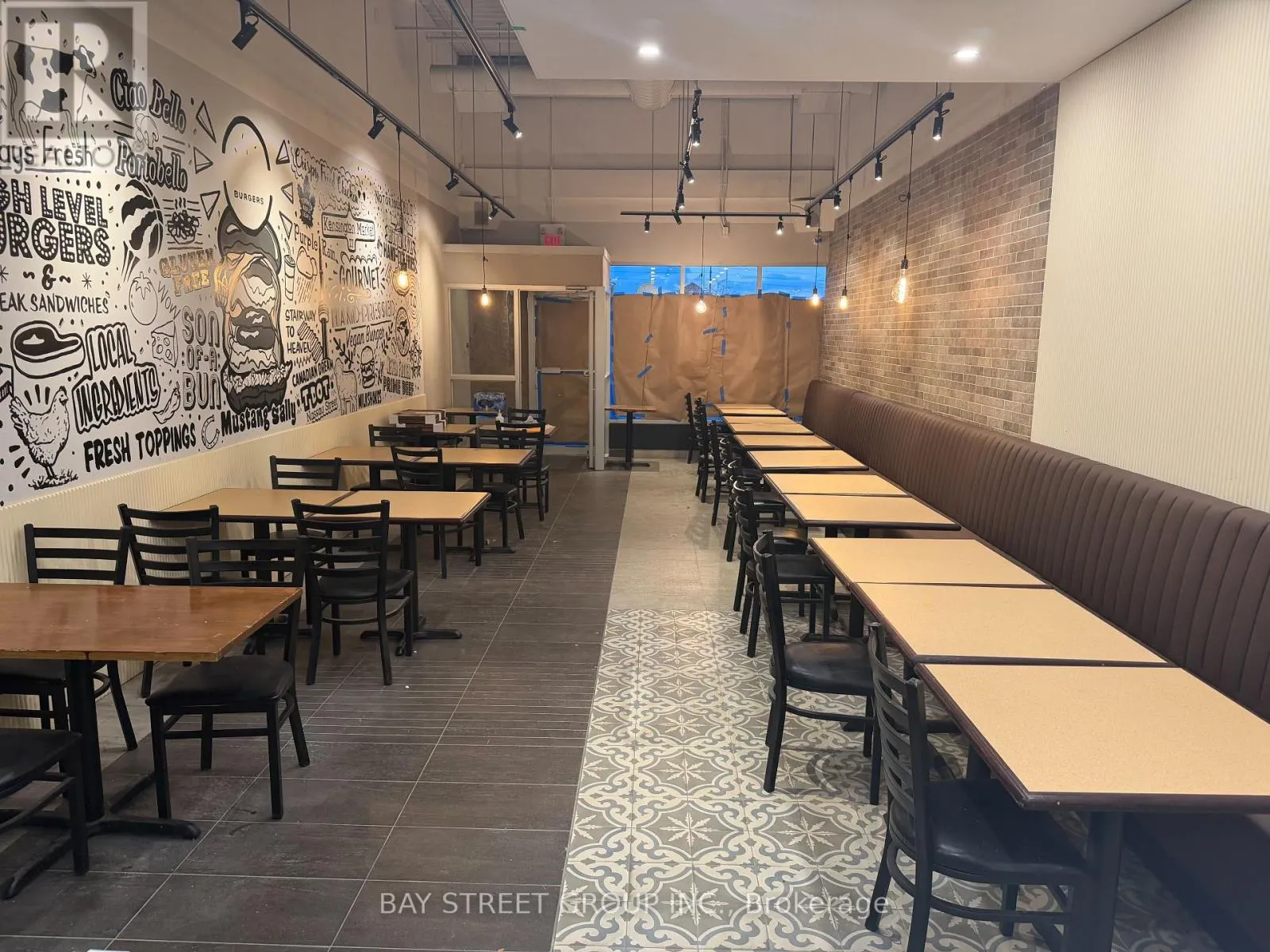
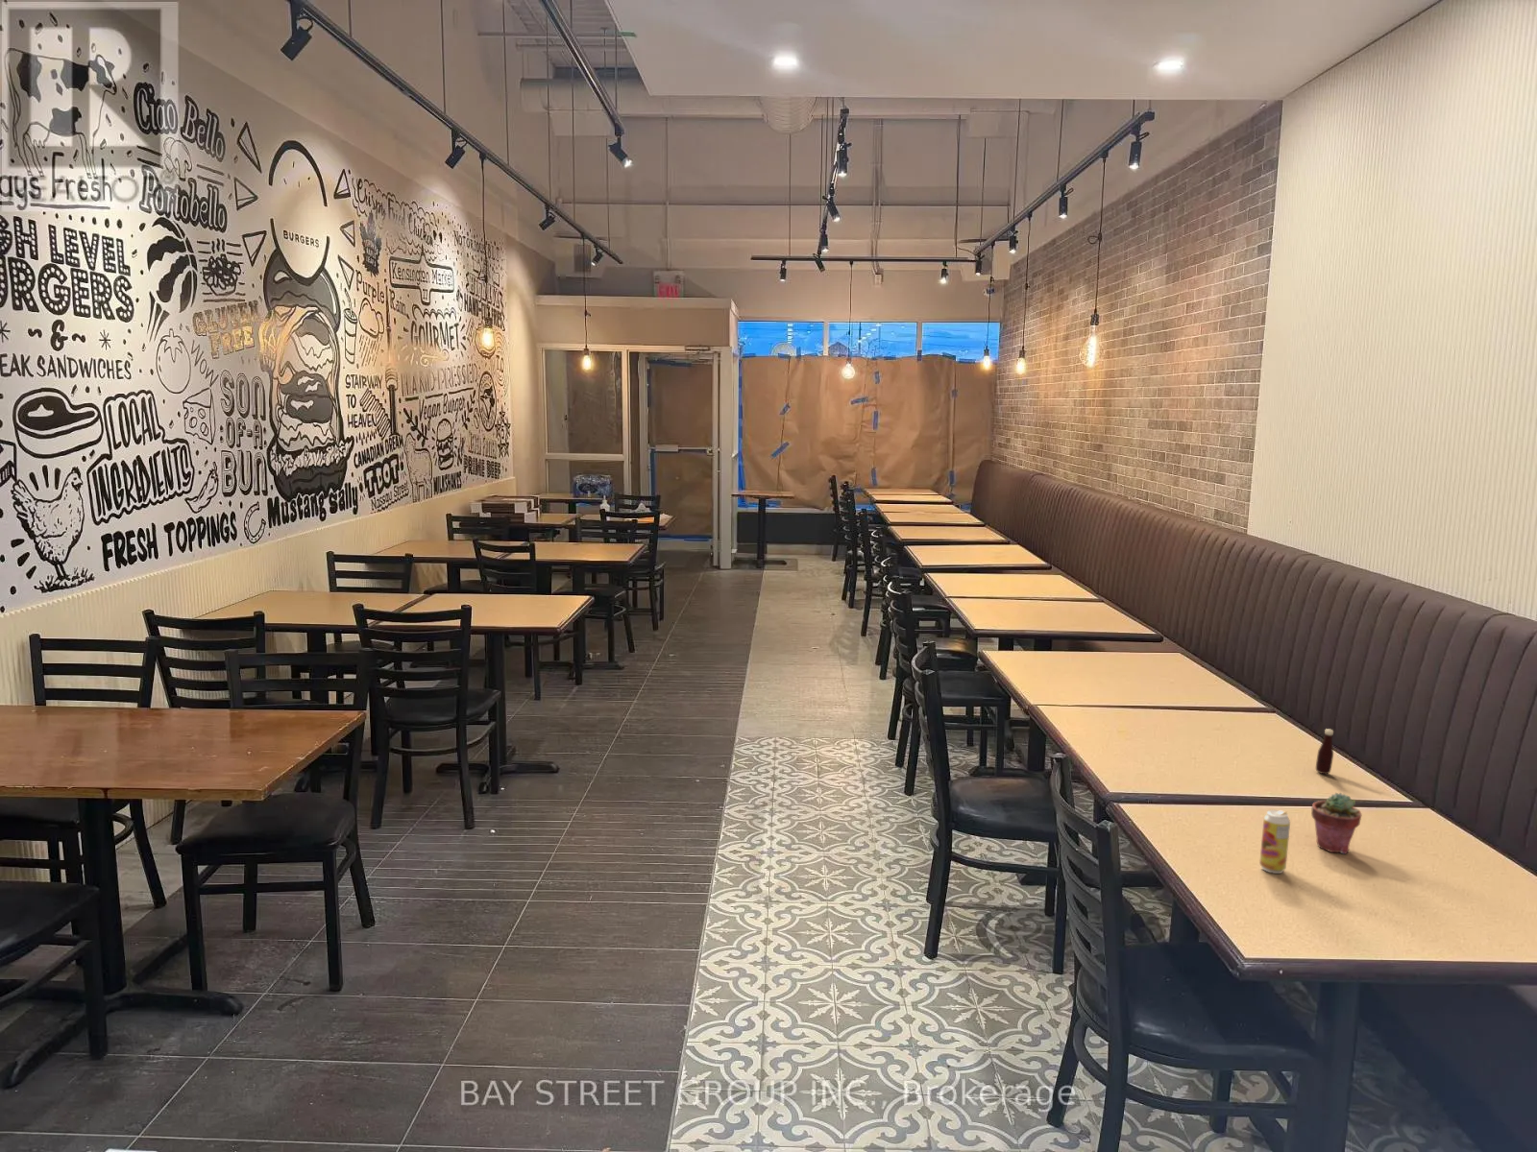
+ tabasco sauce (1325, 750)
+ potted succulent (1335, 820)
+ beverage can (1274, 840)
